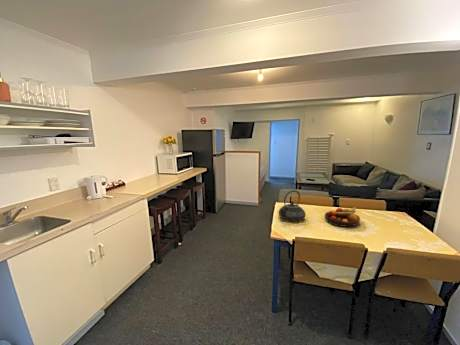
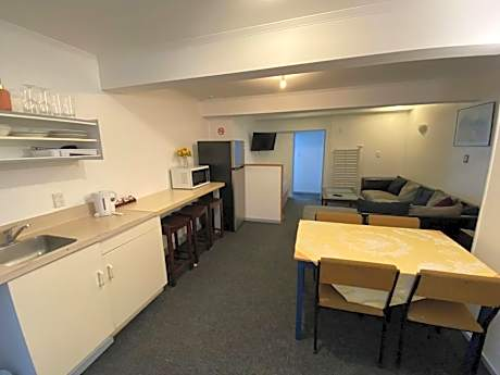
- teapot (290, 204)
- fruit bowl (341, 214)
